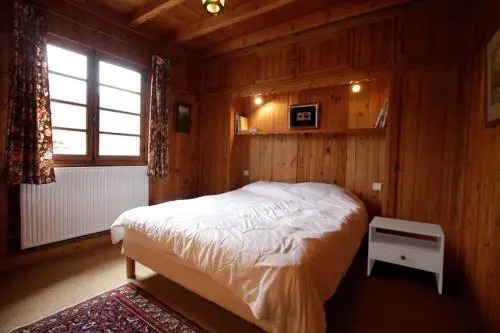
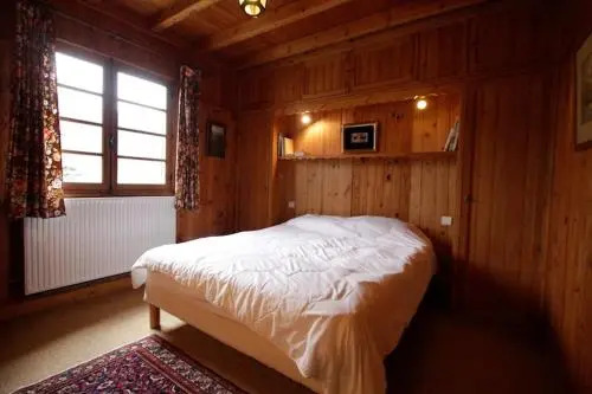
- nightstand (403, 250)
